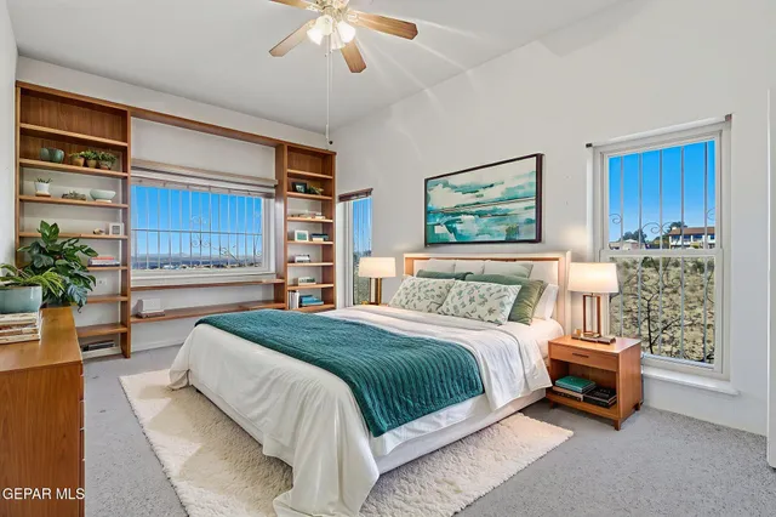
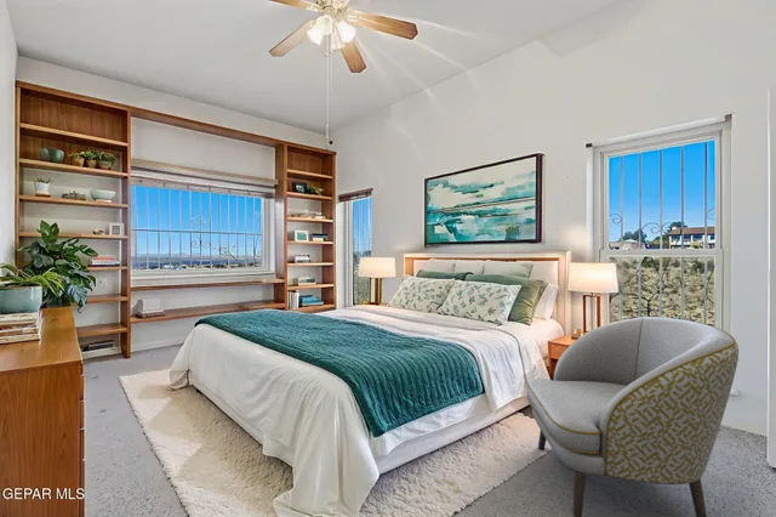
+ armchair (621, 402)
